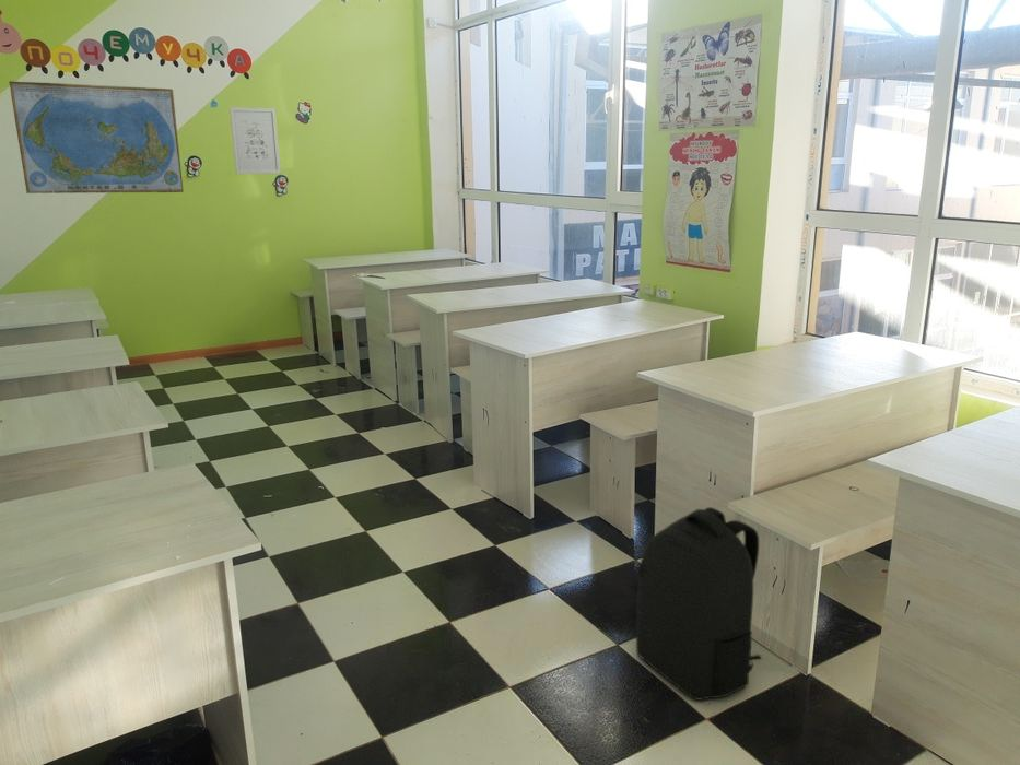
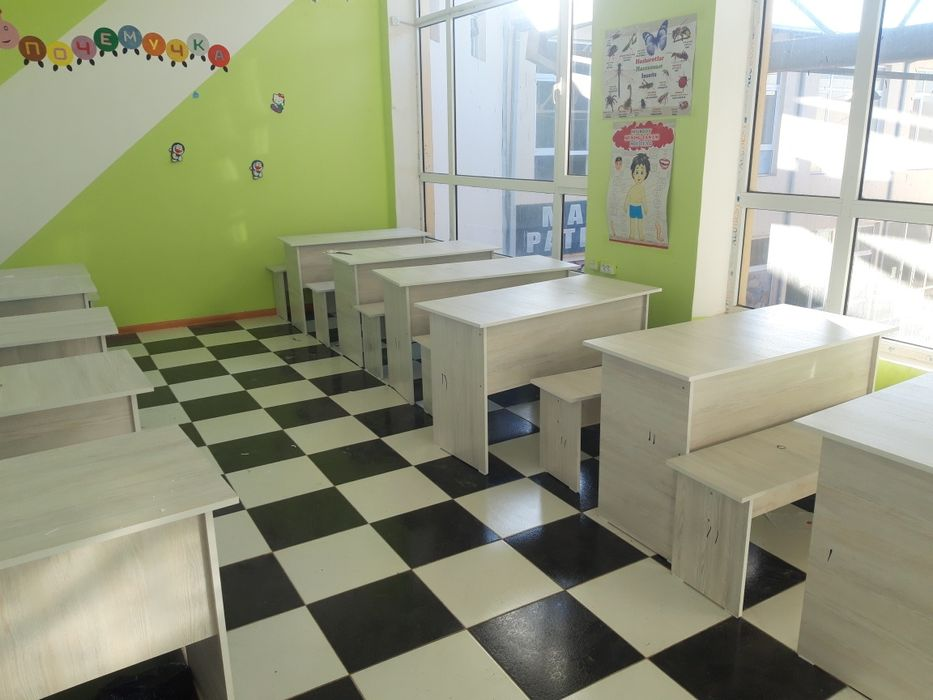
- wall art (255, 141)
- world map (102, 140)
- backpack (705, 588)
